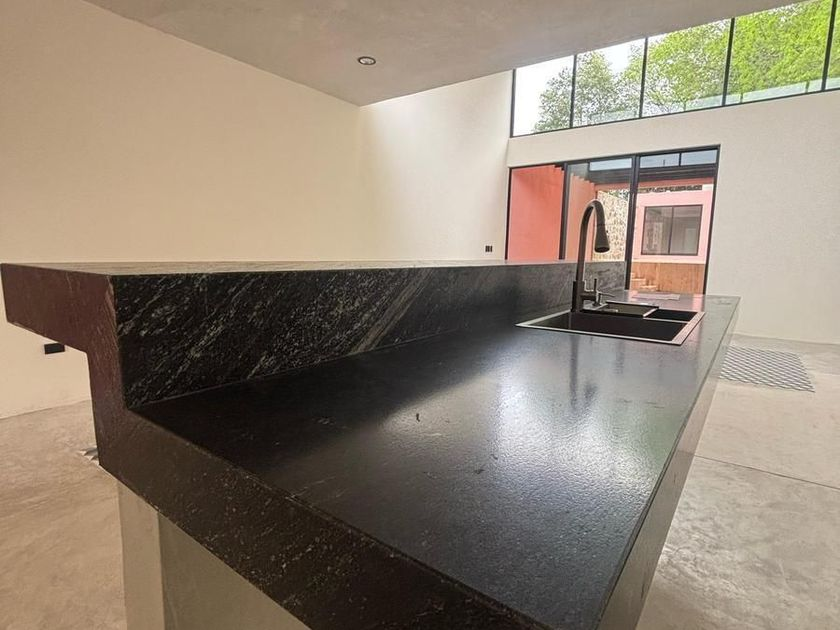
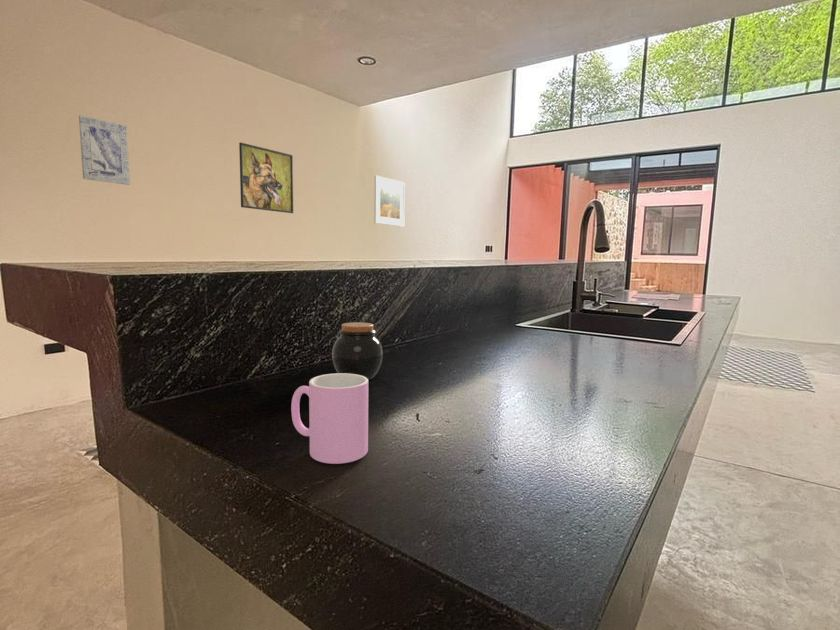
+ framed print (390, 202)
+ jar (357, 351)
+ cup (327, 414)
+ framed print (267, 180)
+ wall art (105, 151)
